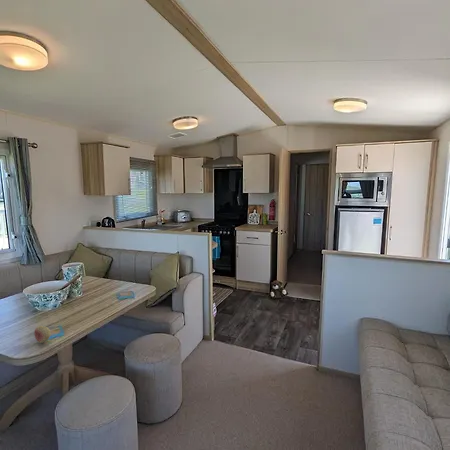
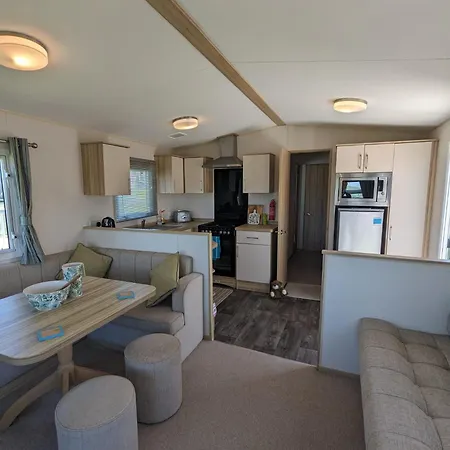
- fruit (41, 334)
